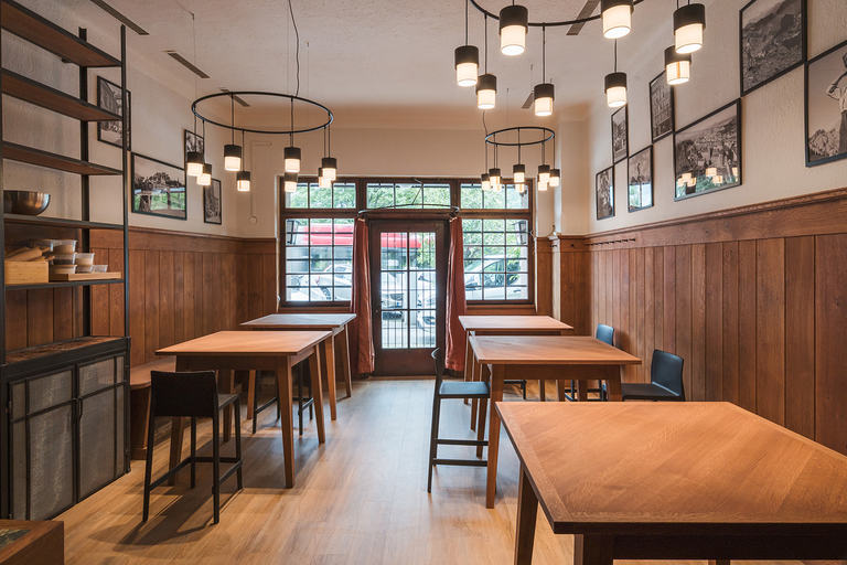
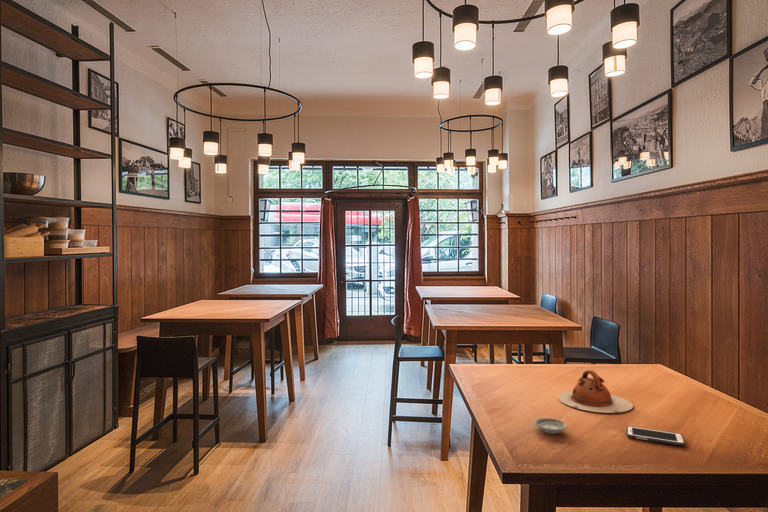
+ saucer (550, 426)
+ teapot (594, 386)
+ cell phone (654, 435)
